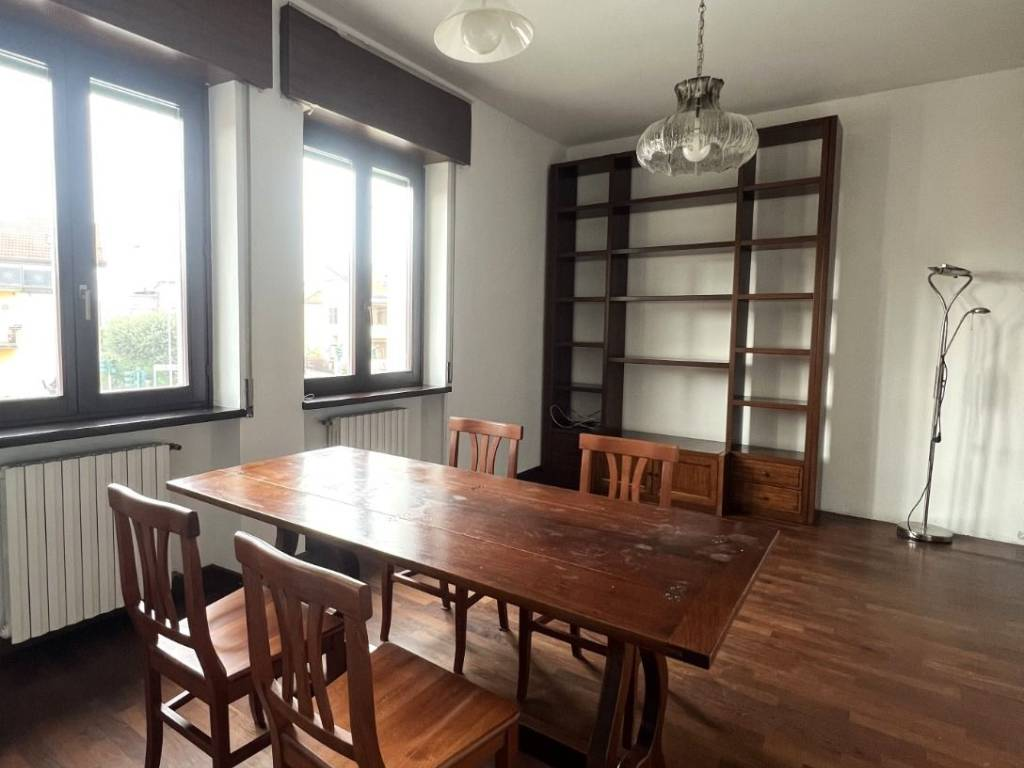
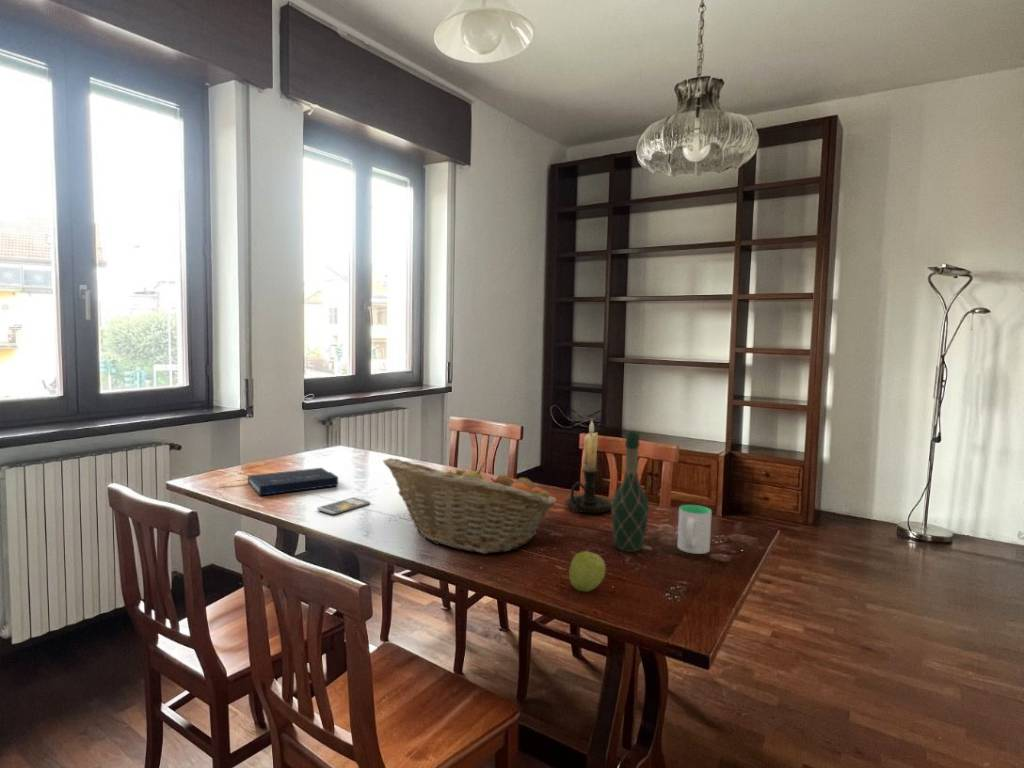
+ book (278, 481)
+ wine bottle (630, 490)
+ candle holder (586, 465)
+ fruit basket (468, 495)
+ apple (587, 570)
+ mug (693, 530)
+ smartphone (344, 505)
